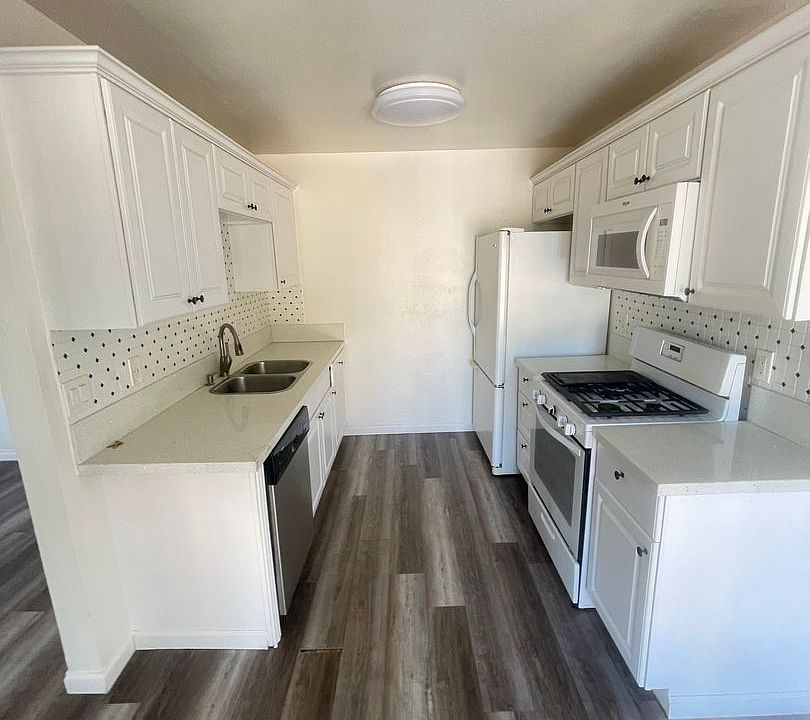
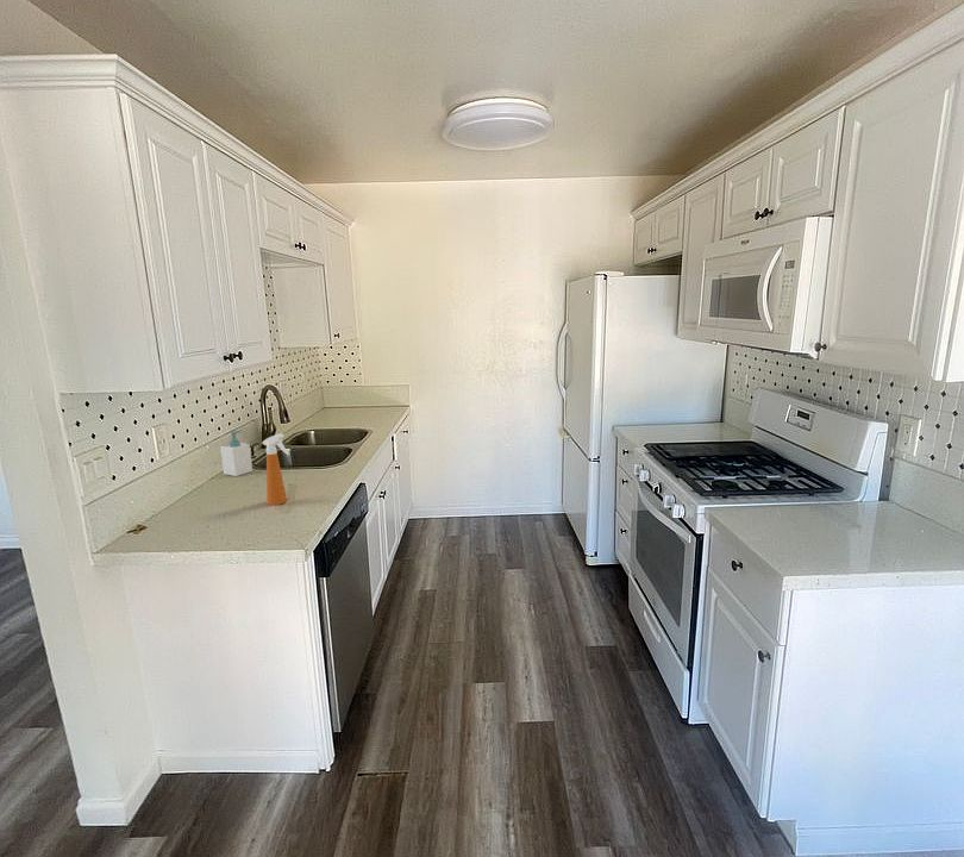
+ spray bottle (277, 468)
+ soap bottle (236, 451)
